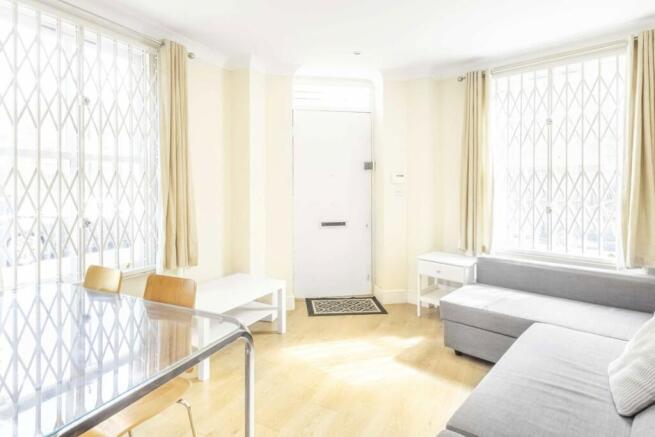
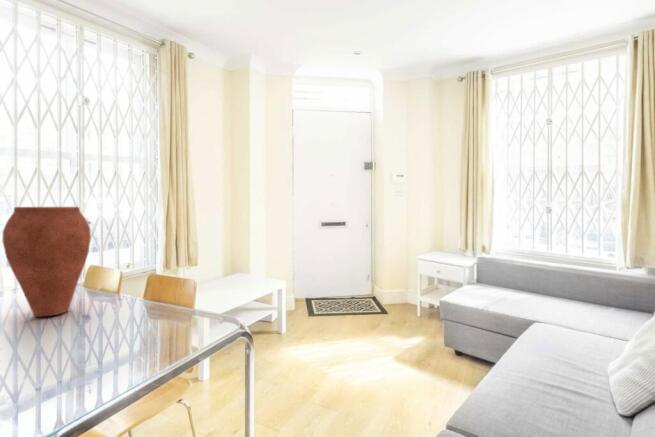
+ vase (49, 260)
